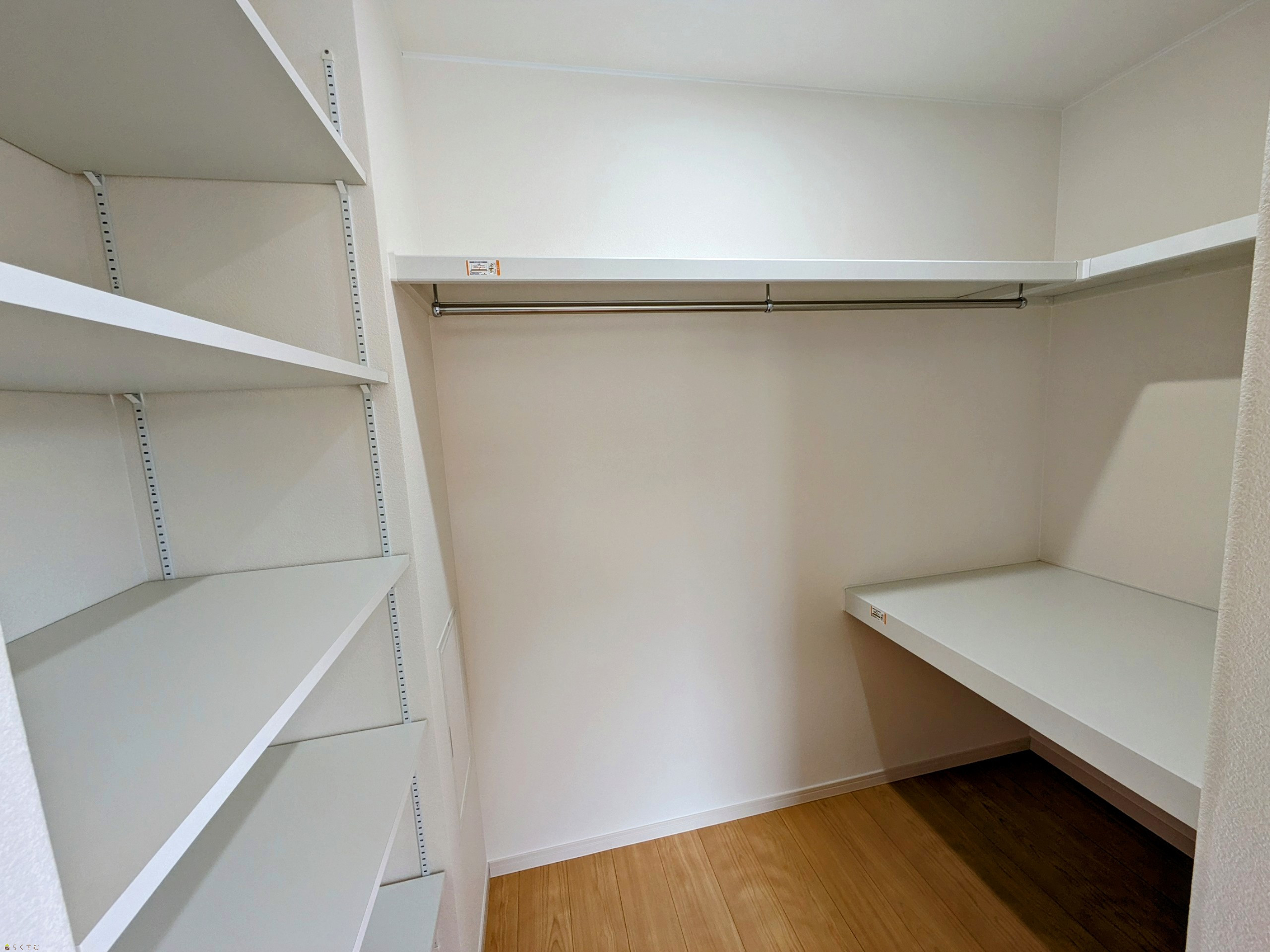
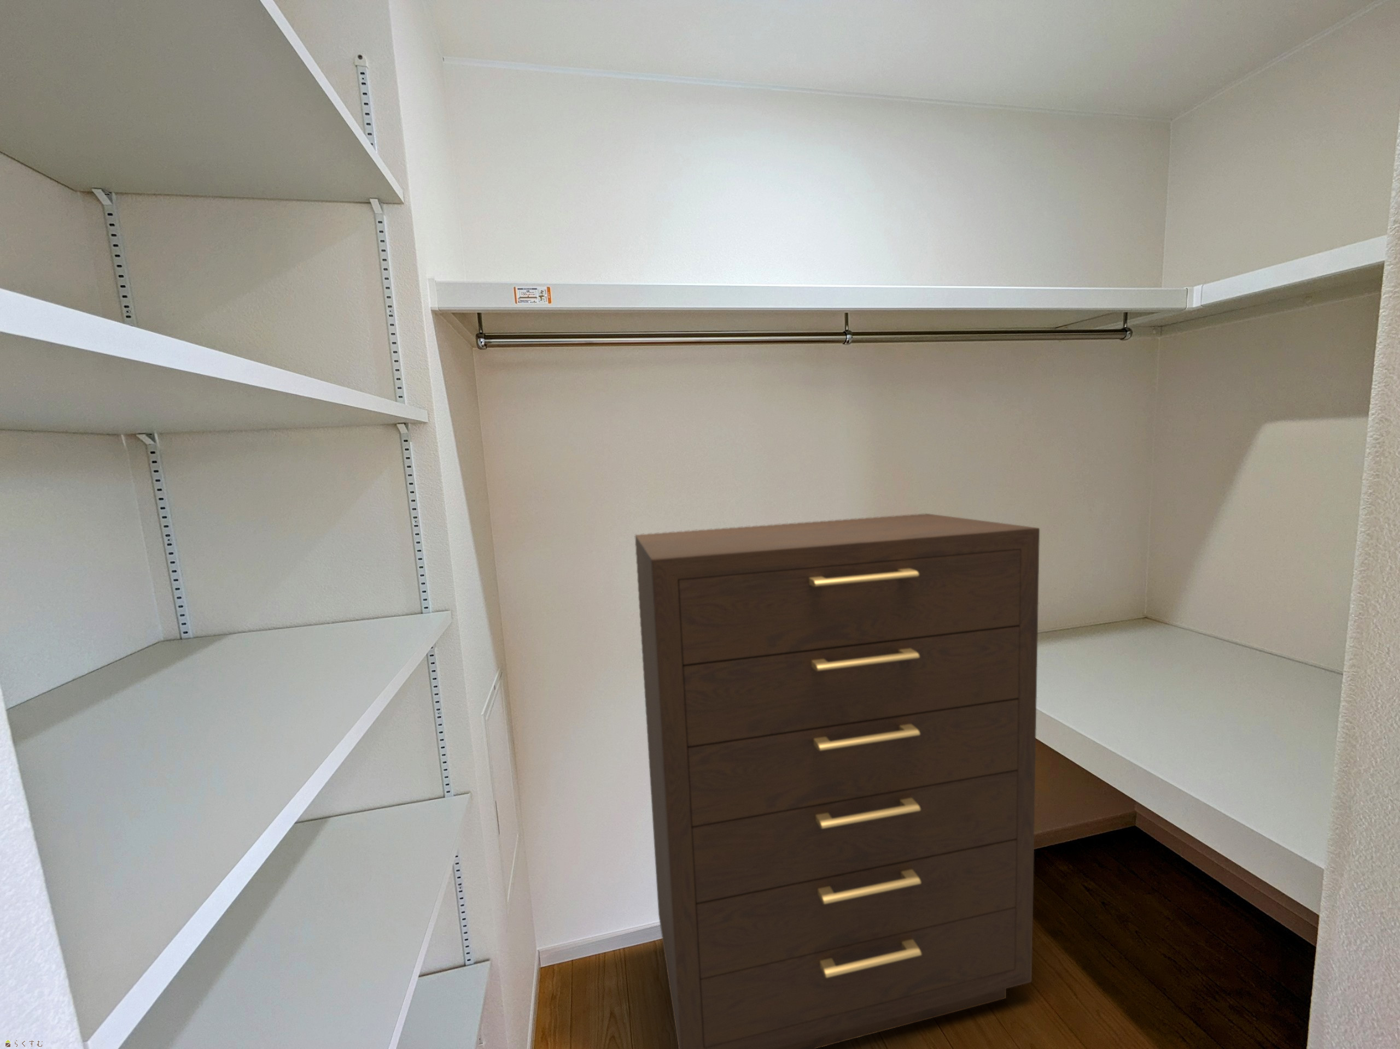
+ dresser (827, 763)
